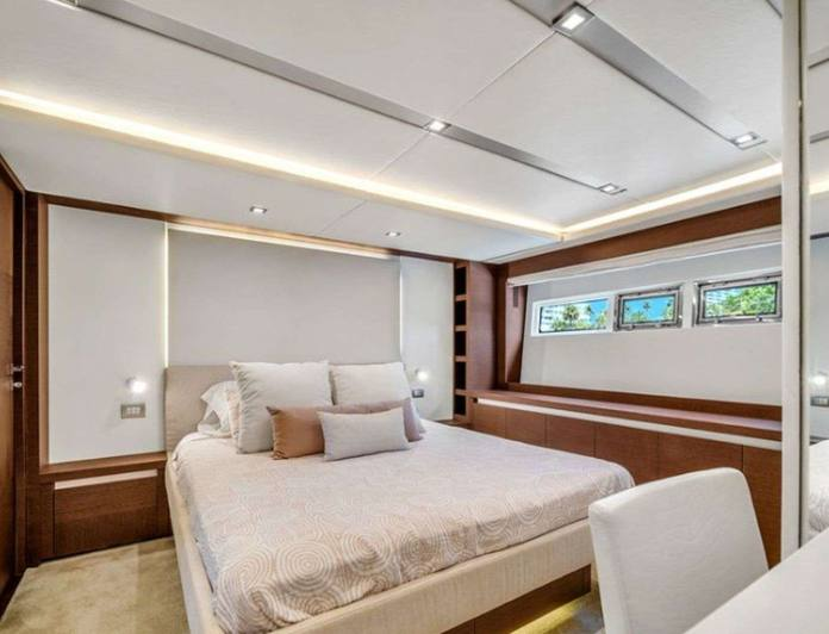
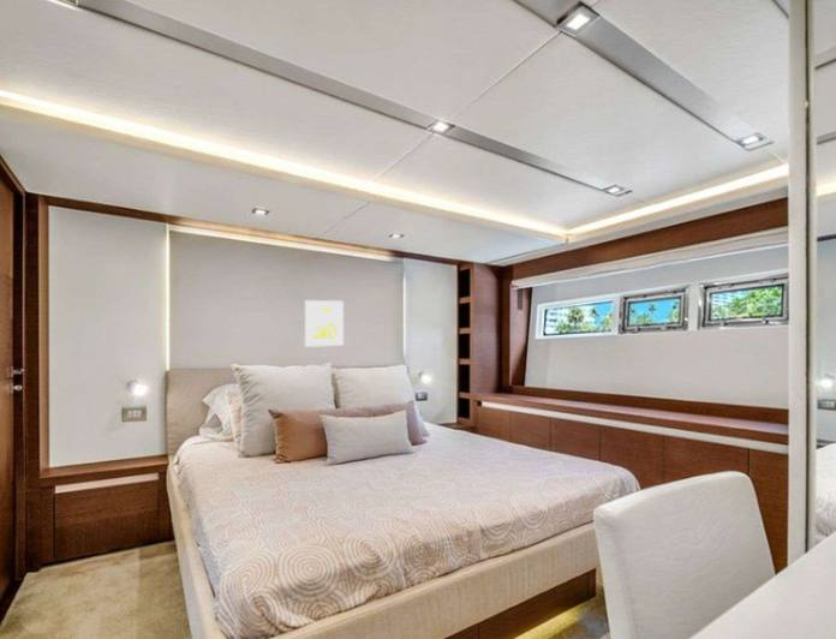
+ wall art (324, 323)
